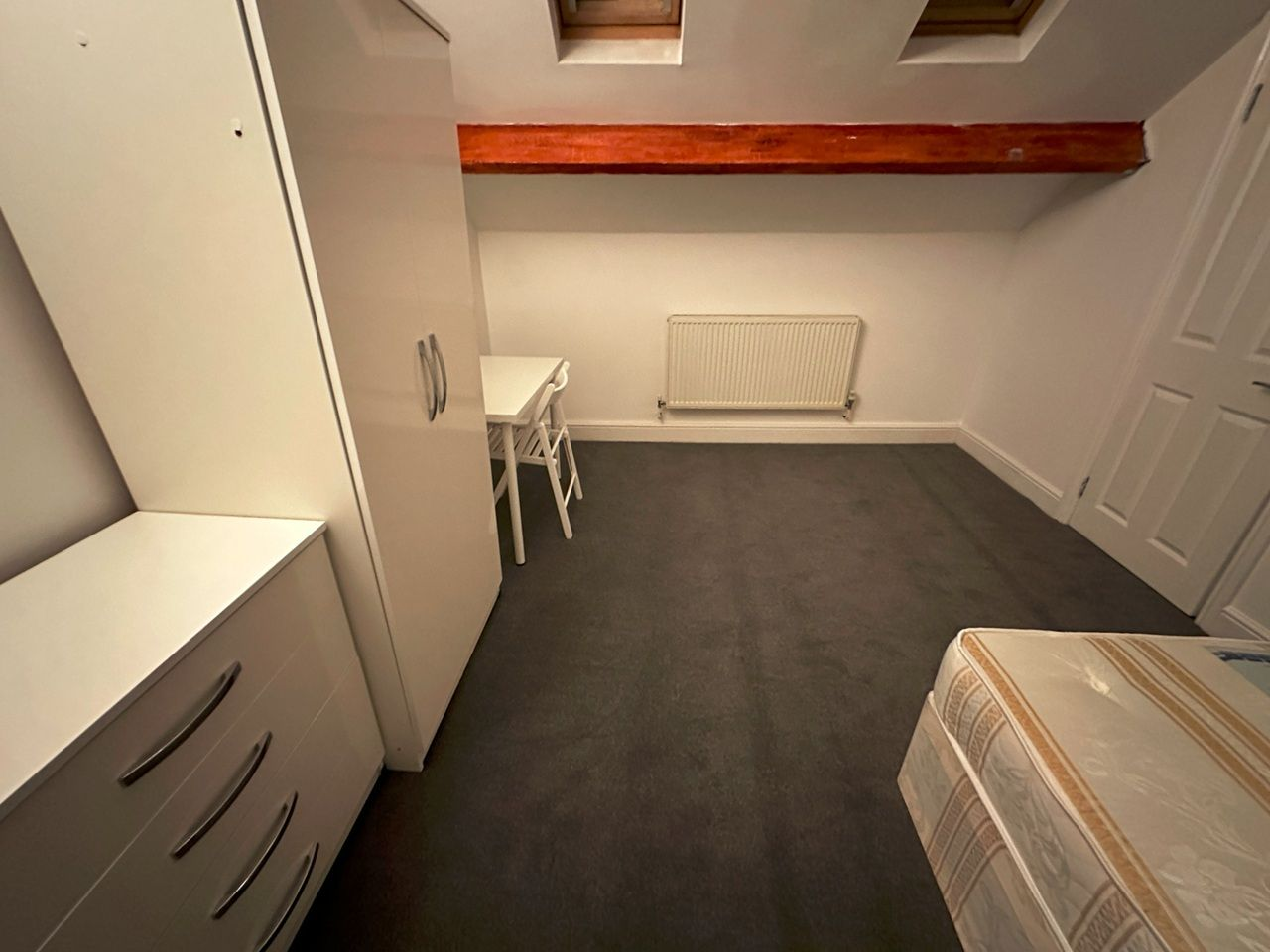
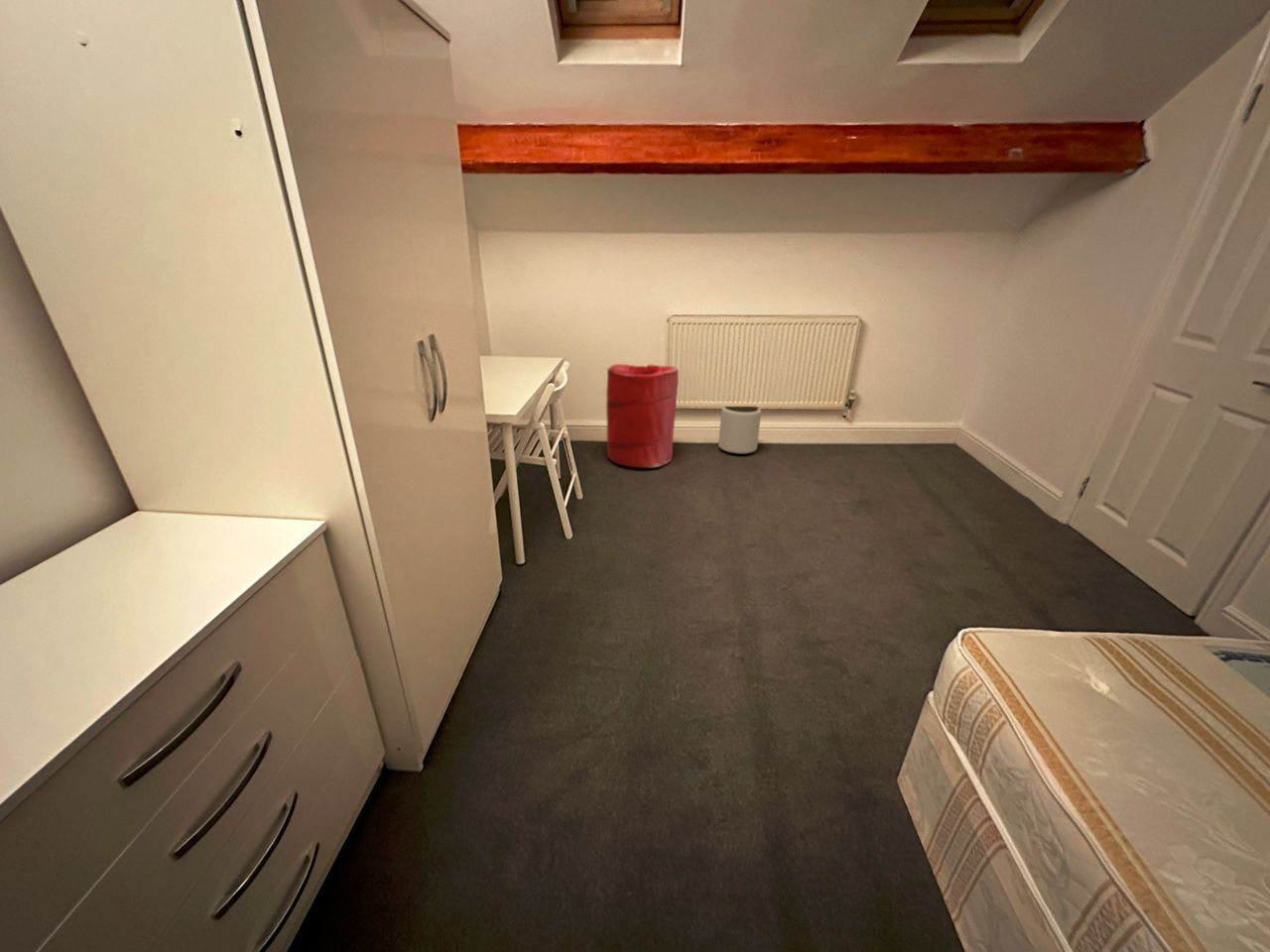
+ plant pot (739, 427)
+ laundry hamper (641, 412)
